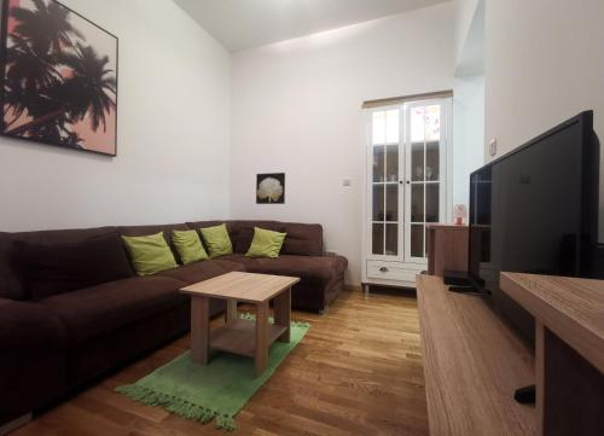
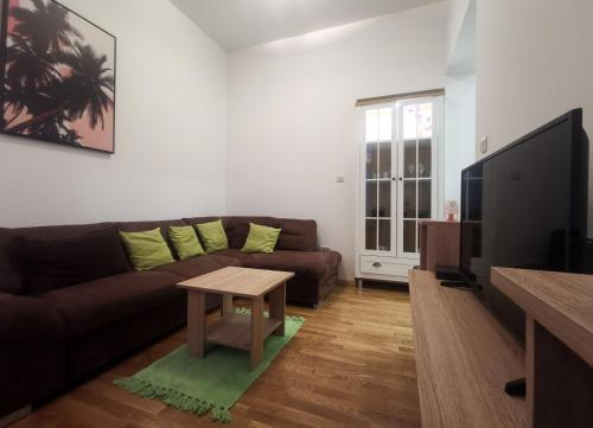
- wall art (269, 188)
